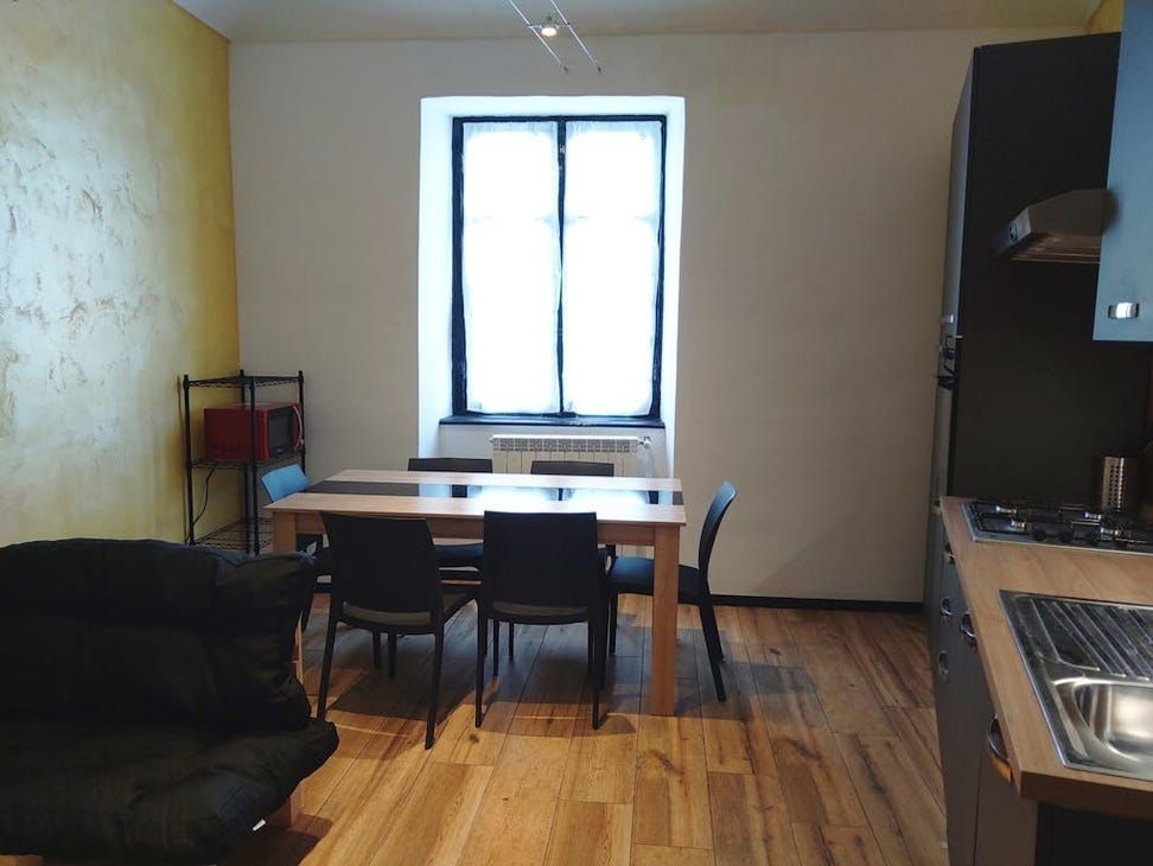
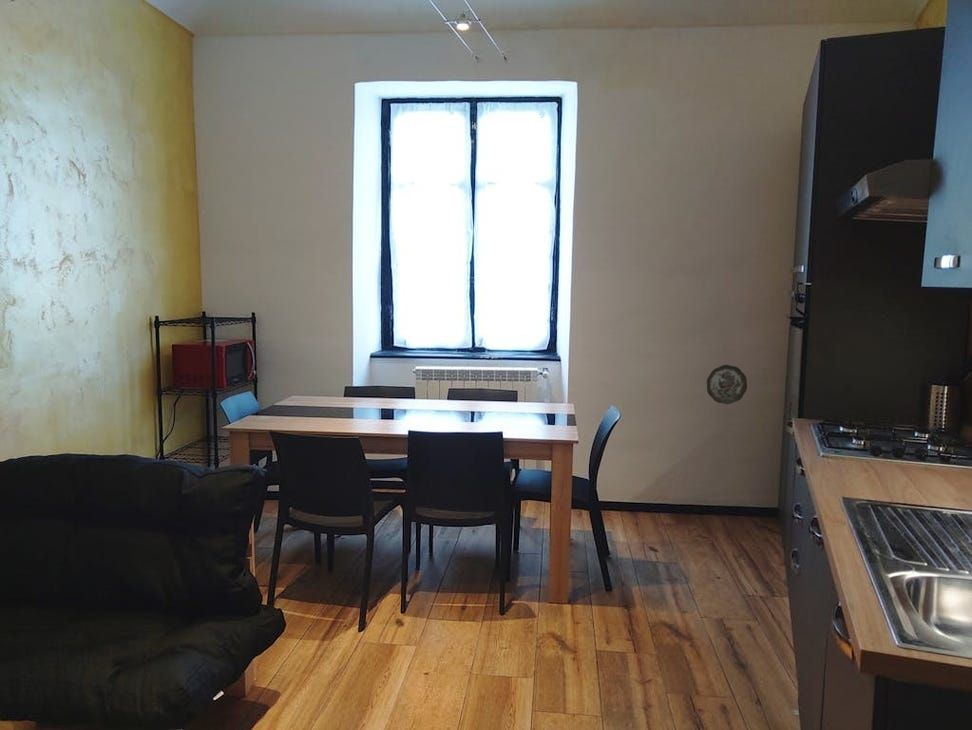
+ decorative plate (726, 384)
